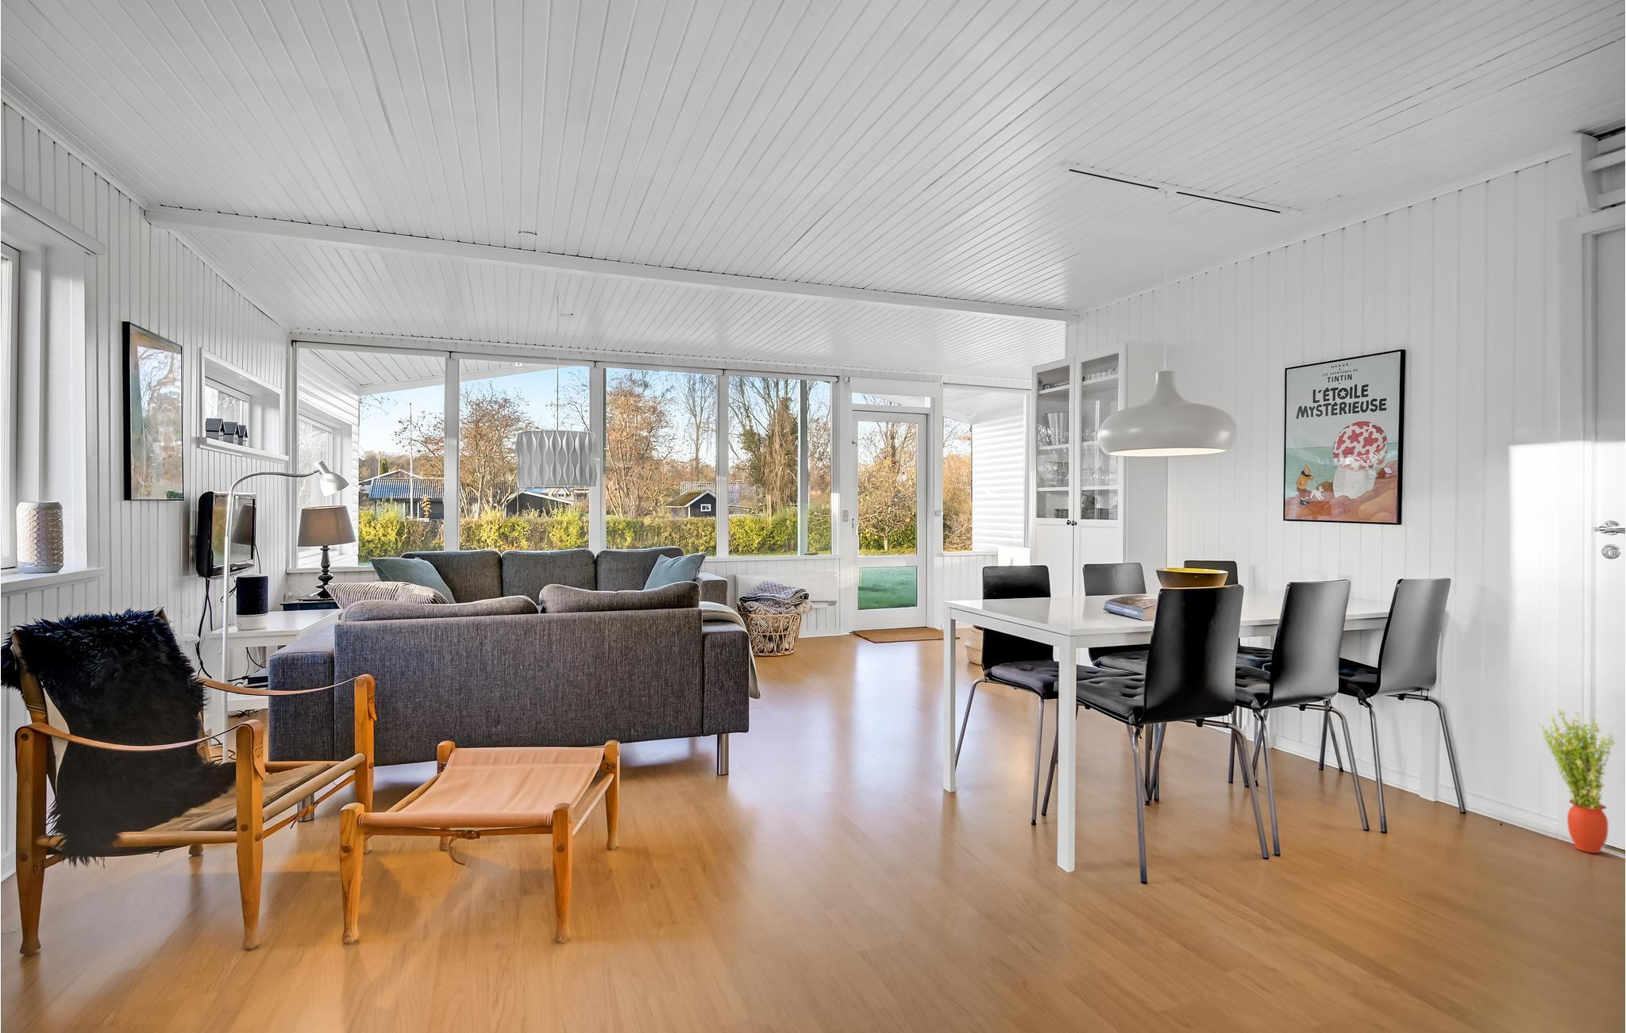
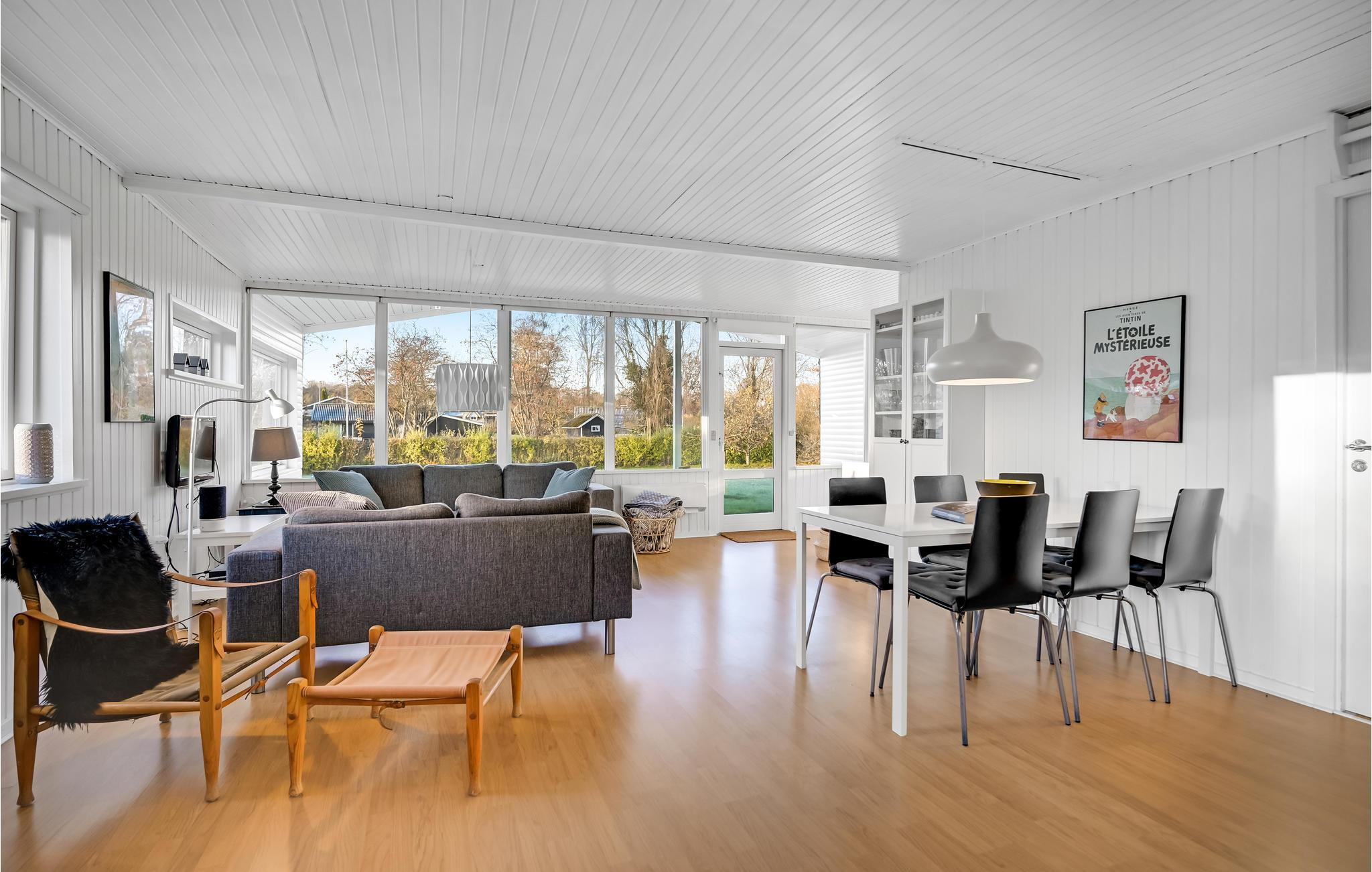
- potted plant (1575, 781)
